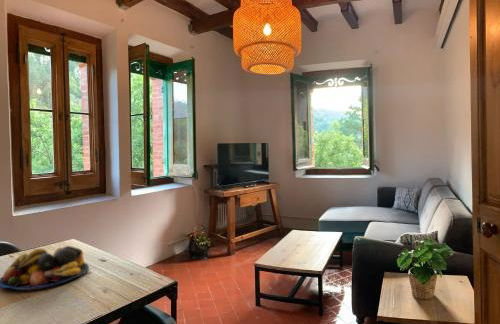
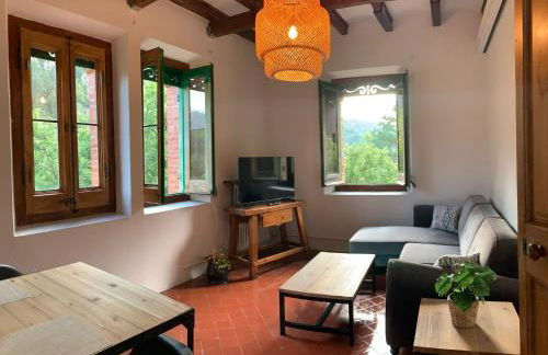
- fruit bowl (44, 261)
